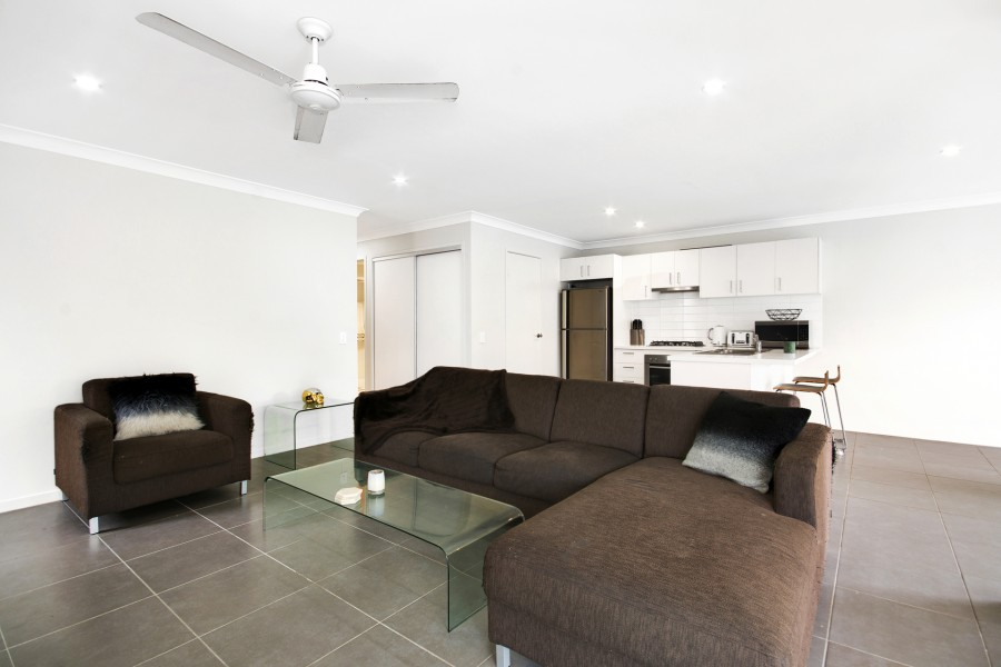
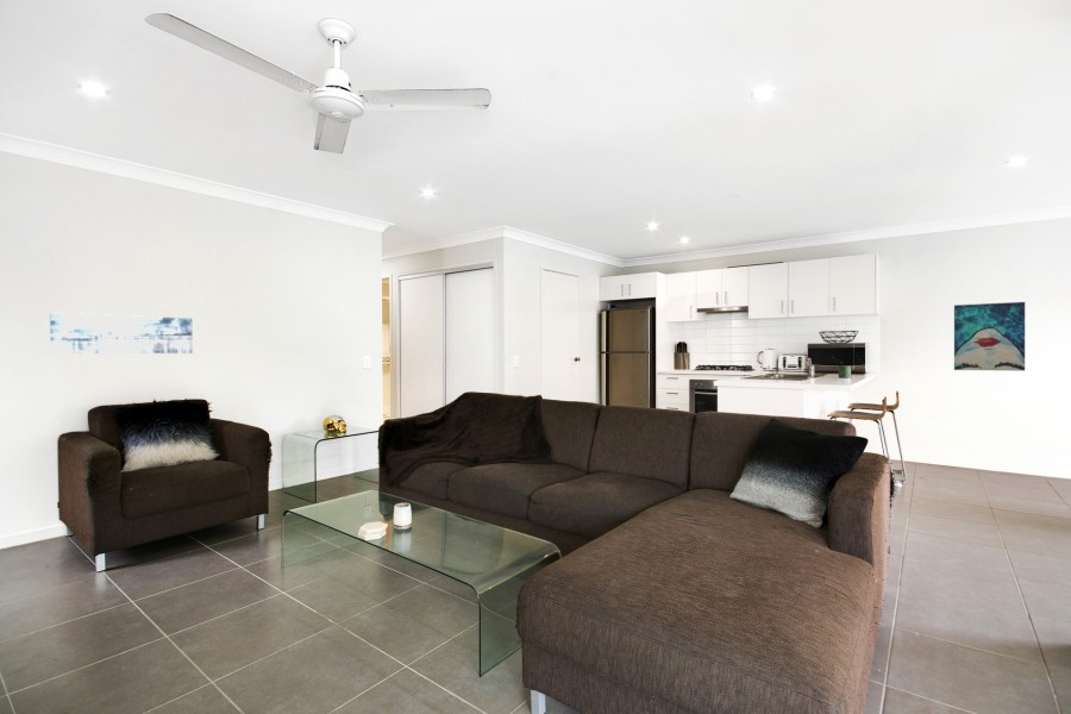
+ wall art (988, 337)
+ wall art (126, 334)
